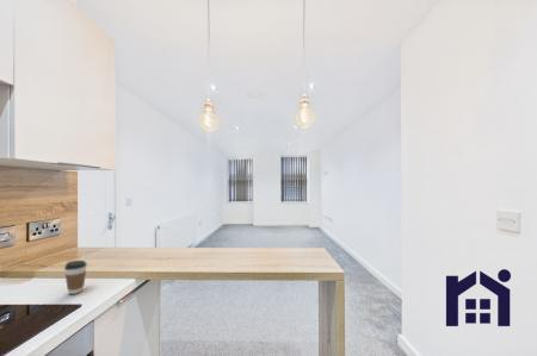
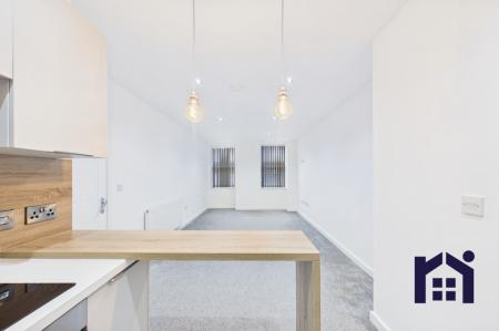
- coffee cup (75, 276)
